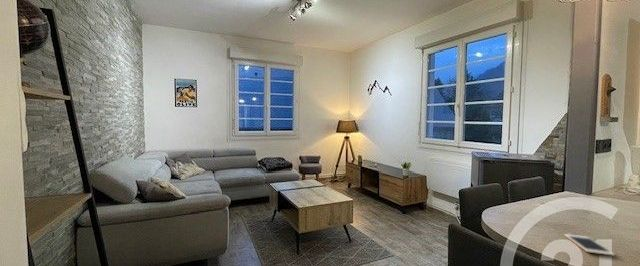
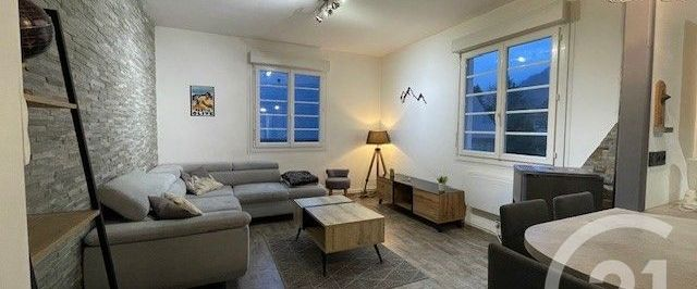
- cell phone (587, 243)
